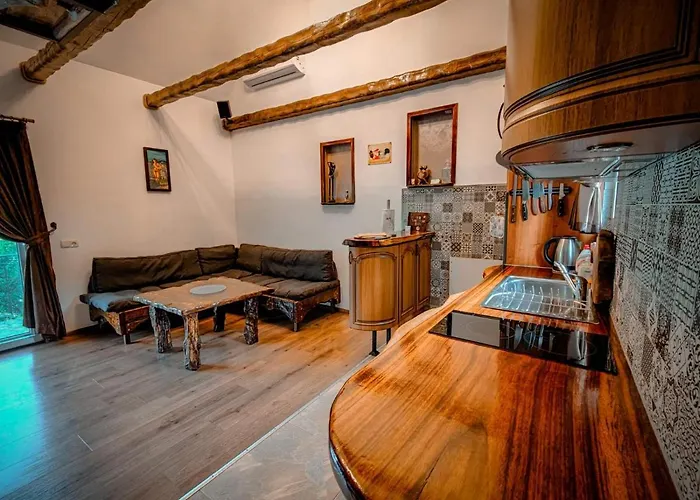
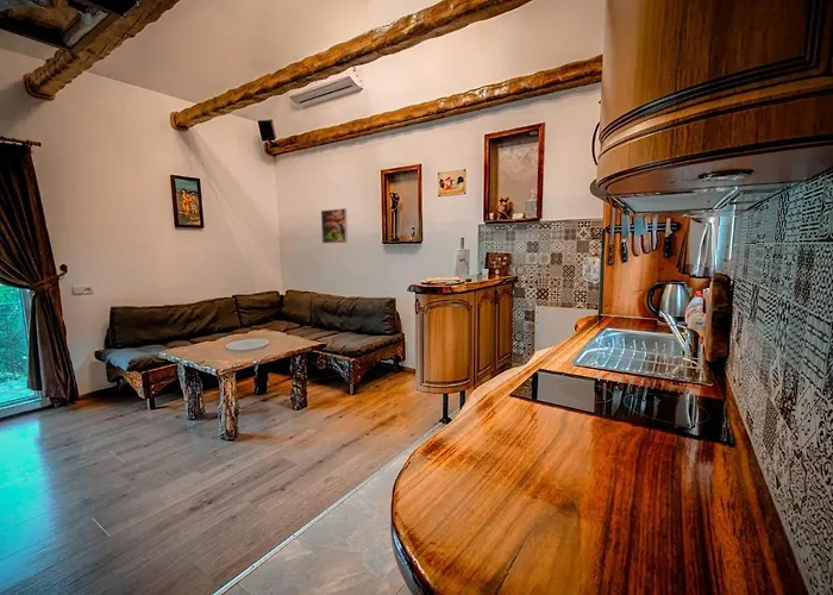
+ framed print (333, 226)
